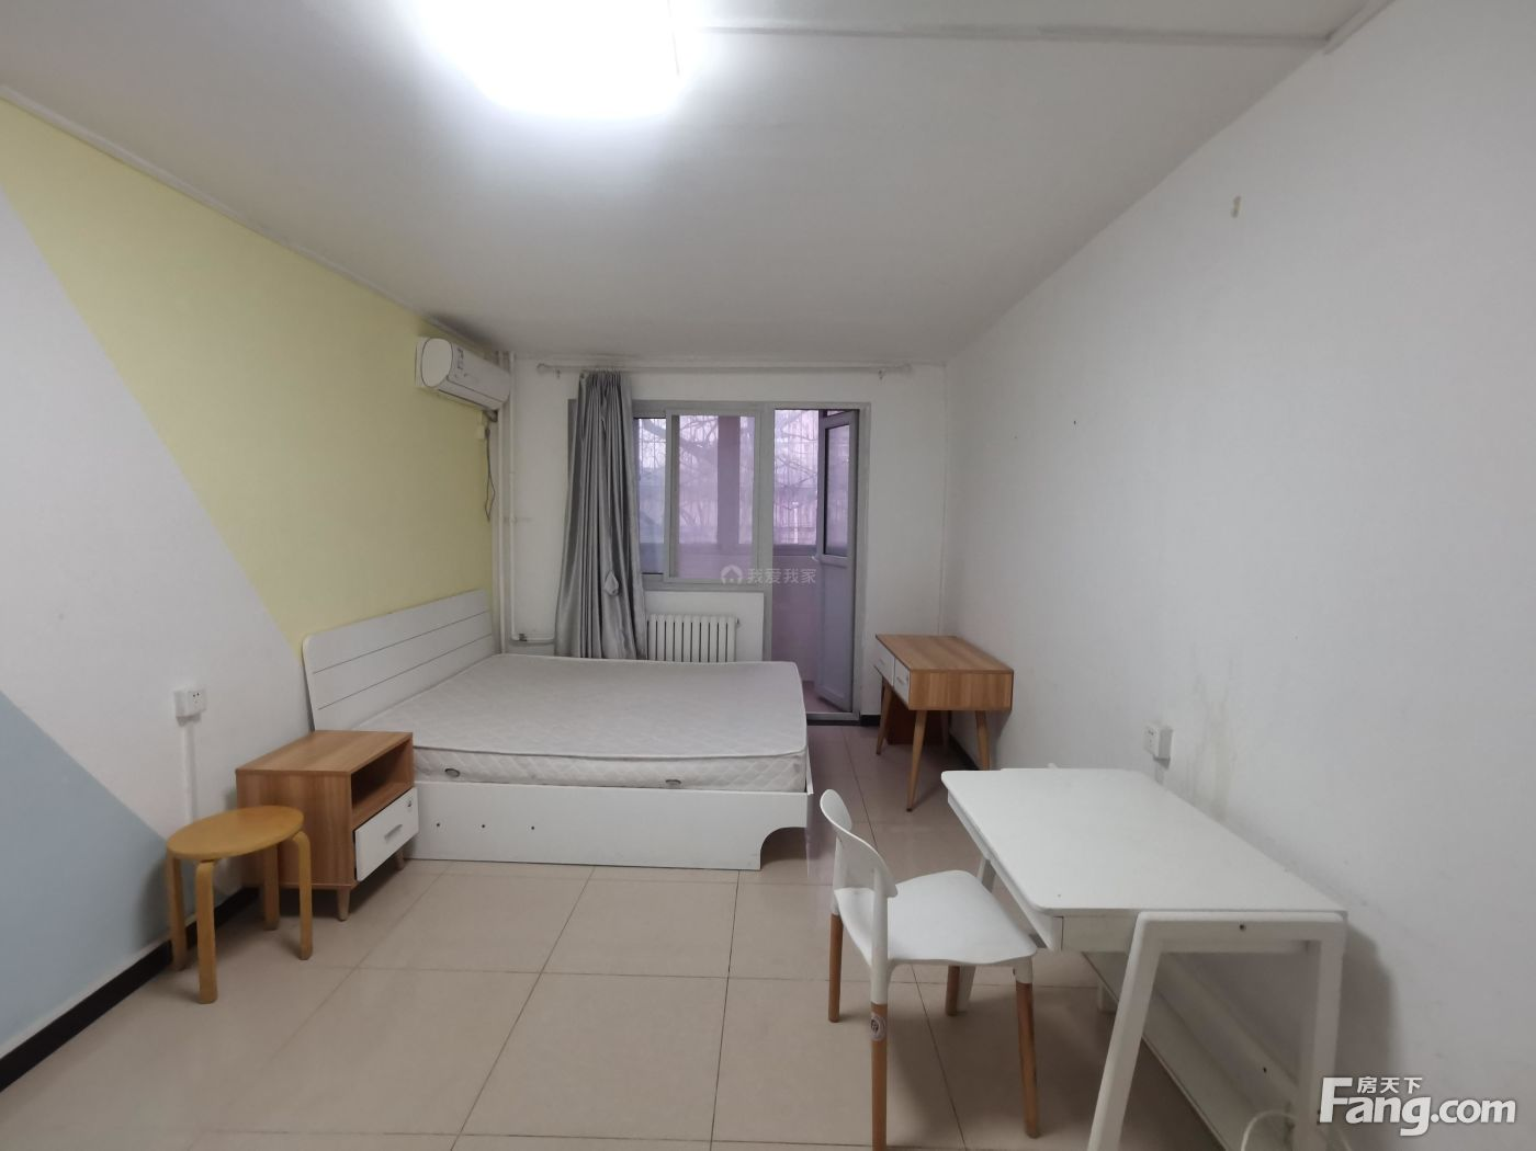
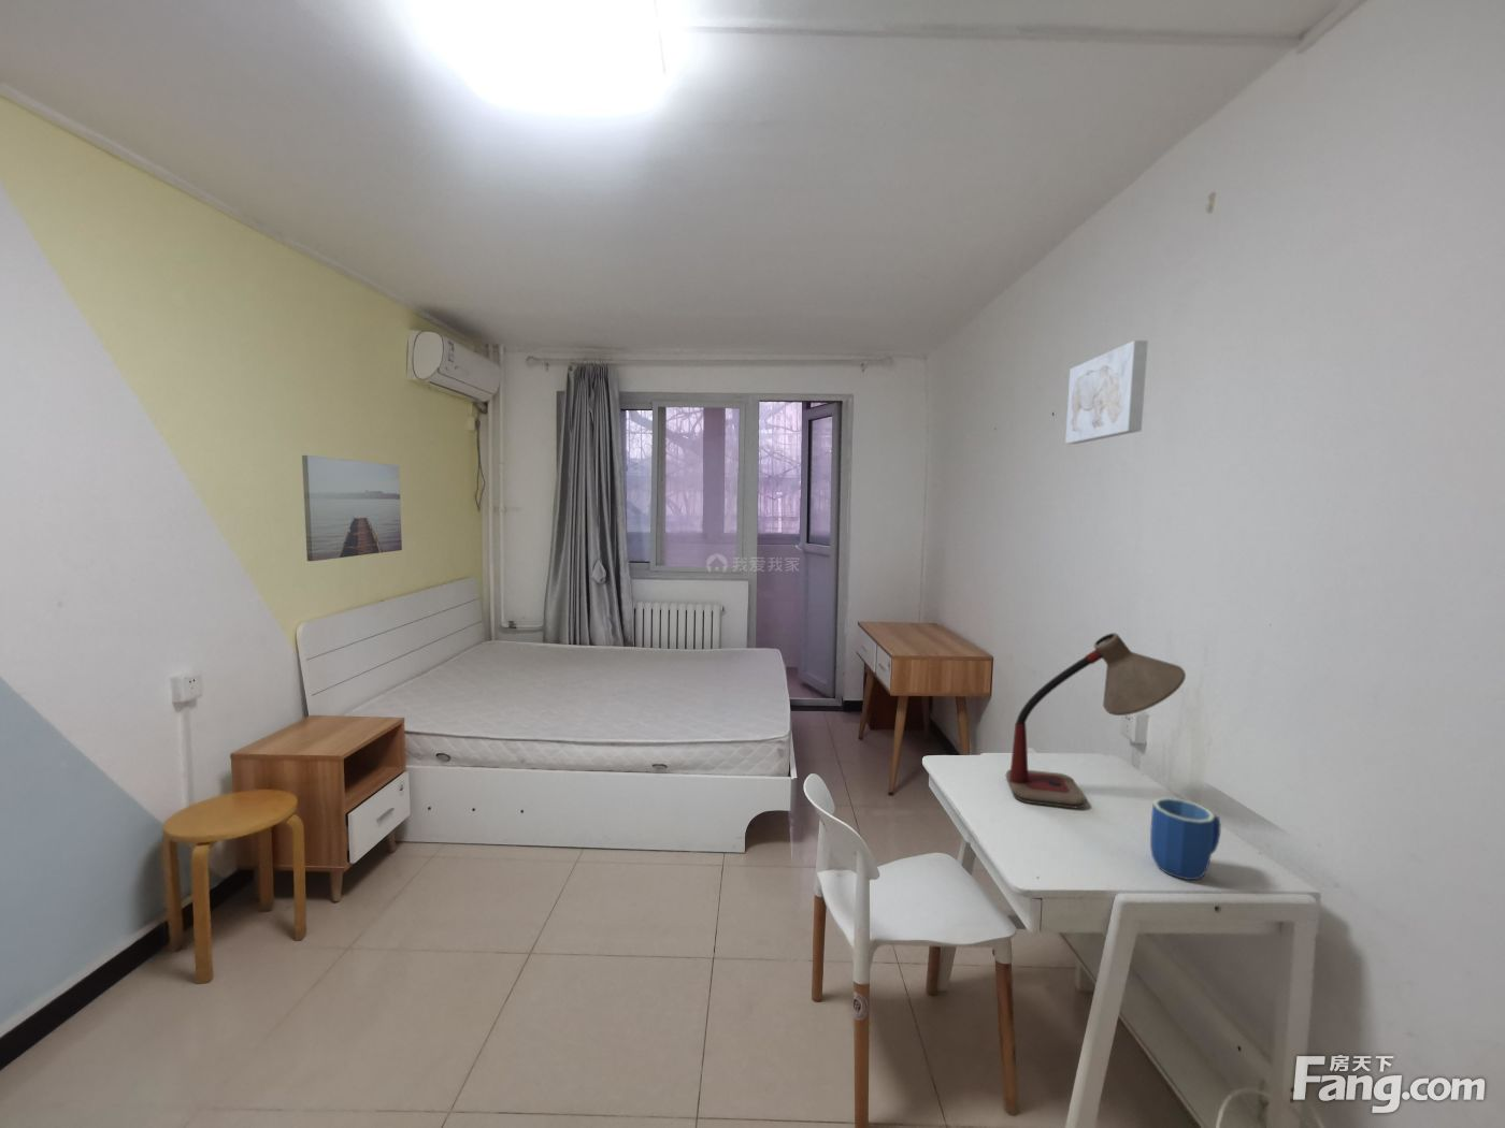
+ wall art (1102, 397)
+ wall art (357, 508)
+ desk lamp (1104, 707)
+ mug (1185, 838)
